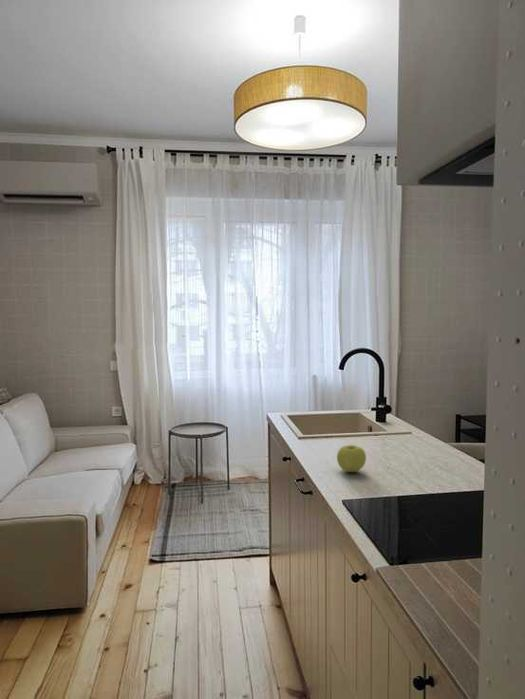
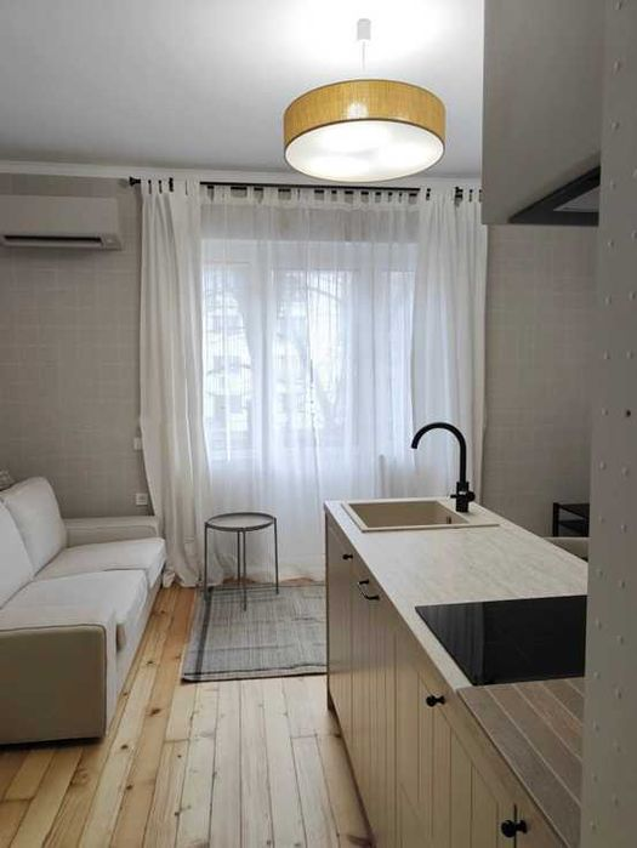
- apple (351, 459)
